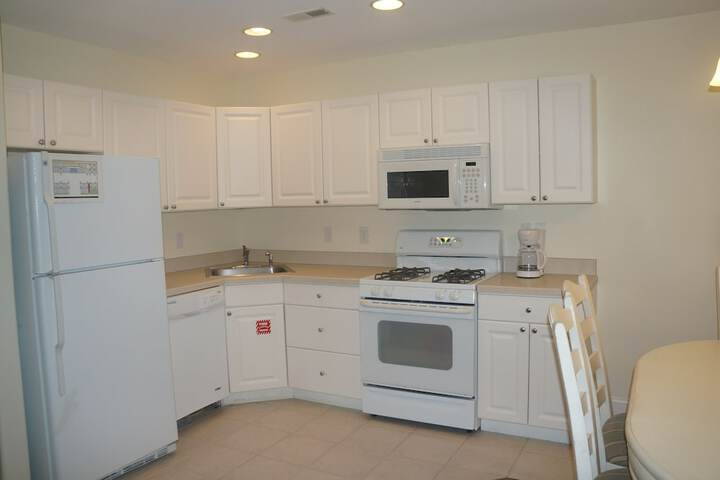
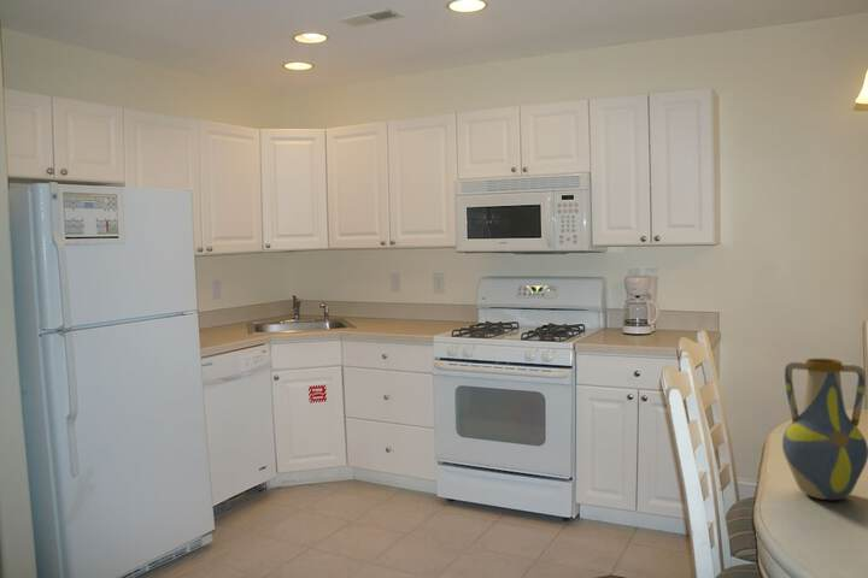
+ vase (823, 427)
